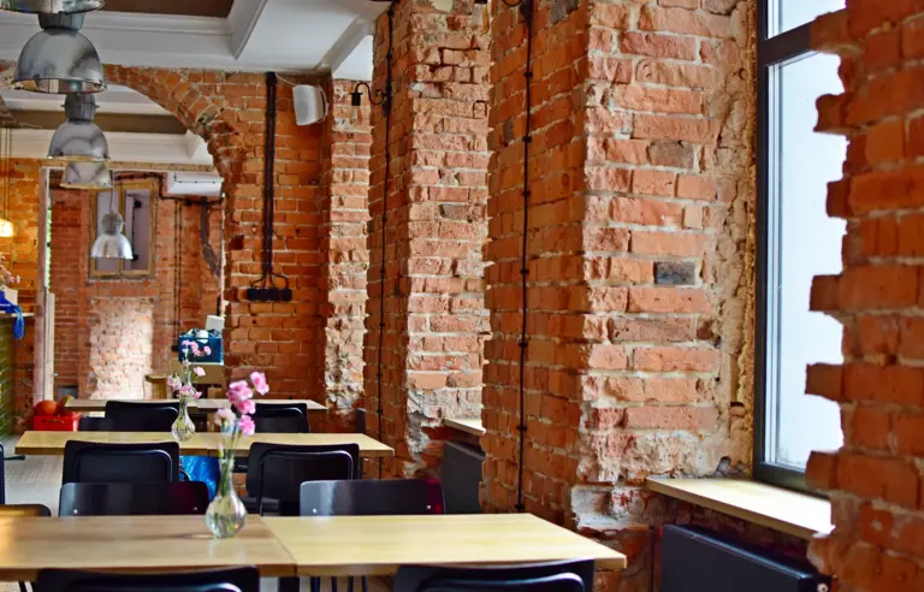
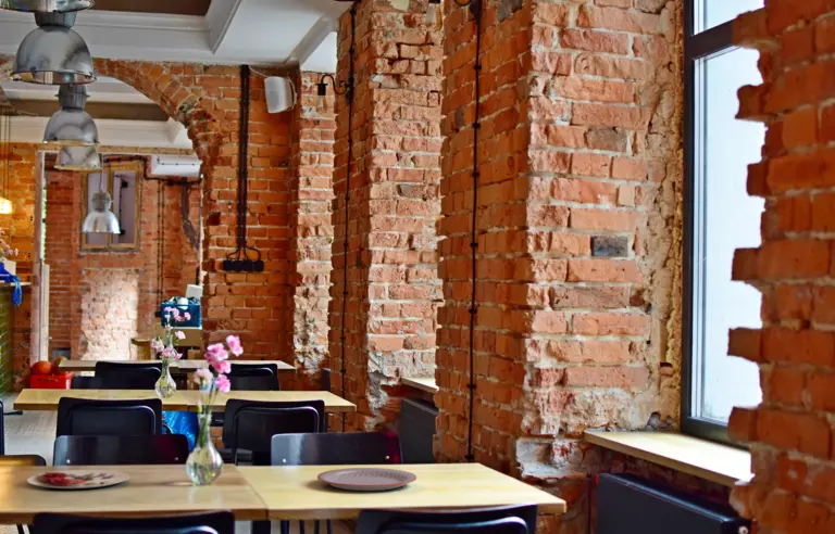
+ plate (366, 480)
+ plate (78, 478)
